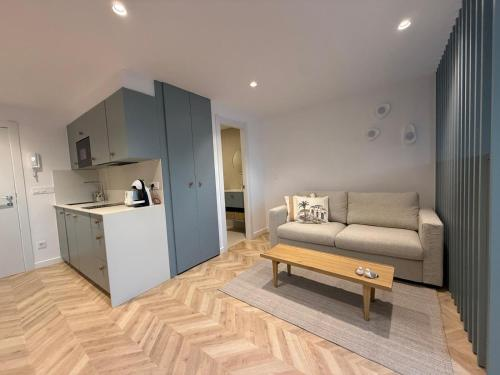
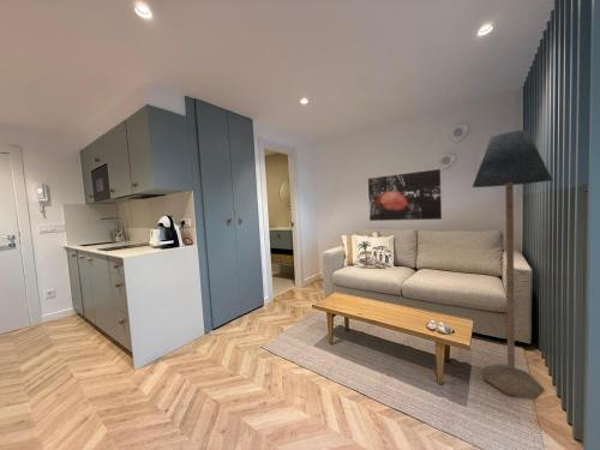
+ wall art (402, 197)
+ floor lamp (510, 262)
